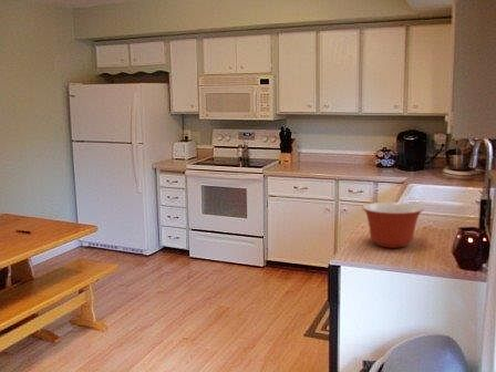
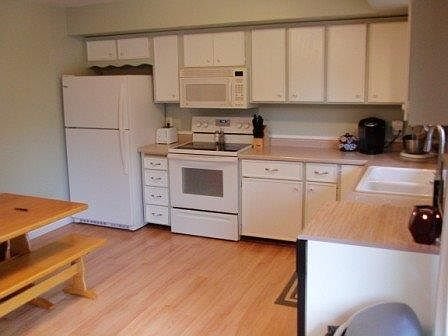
- mixing bowl (391, 225)
